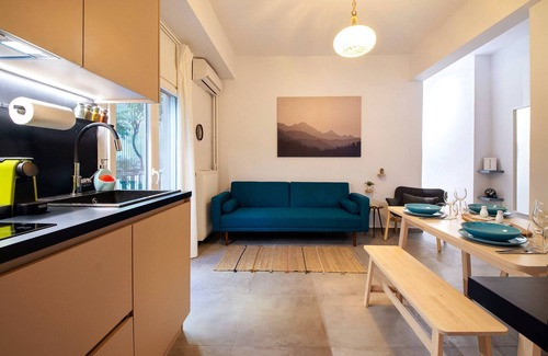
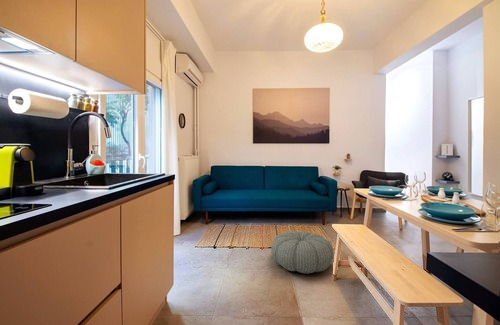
+ pouf (301, 249)
